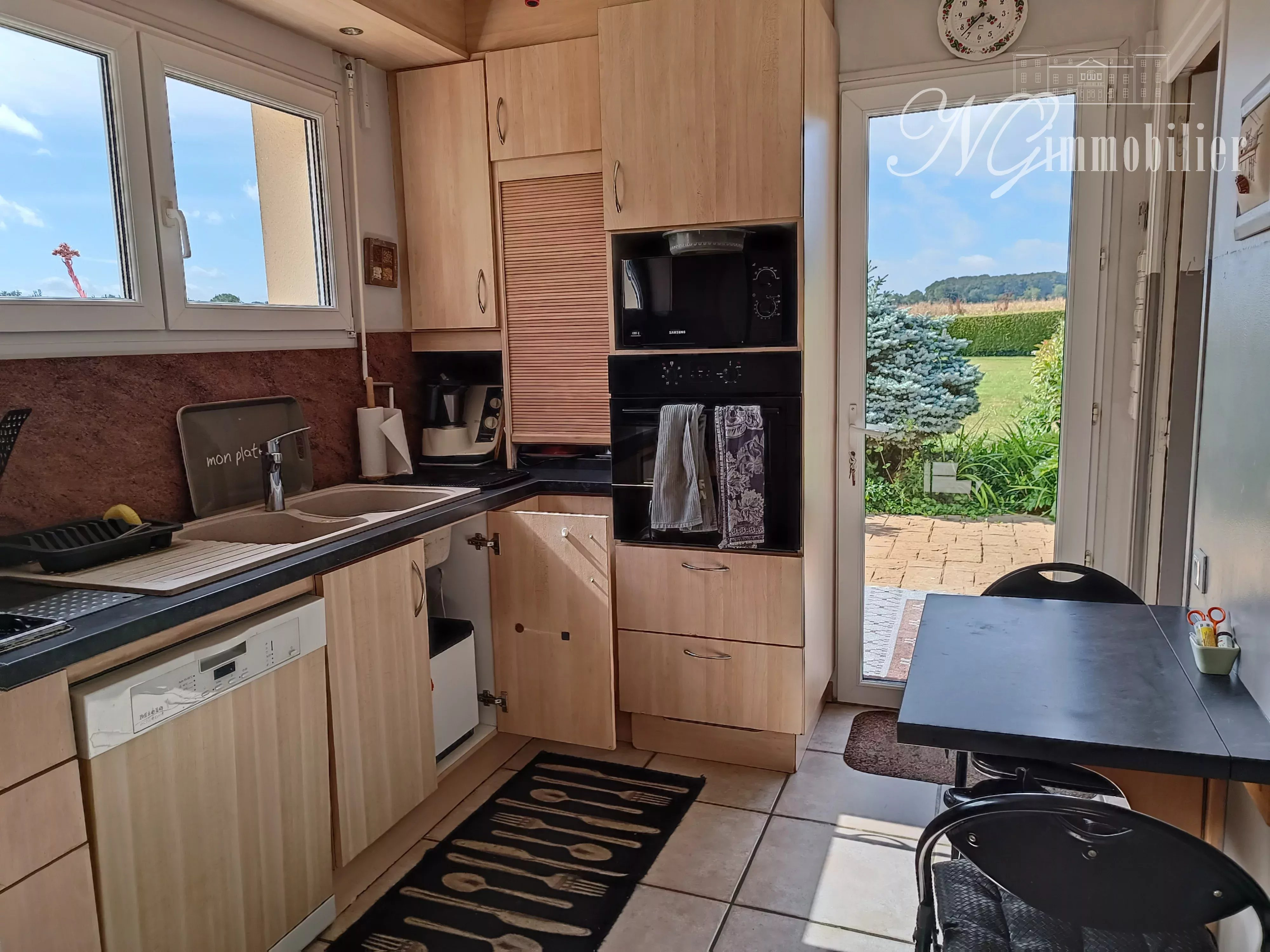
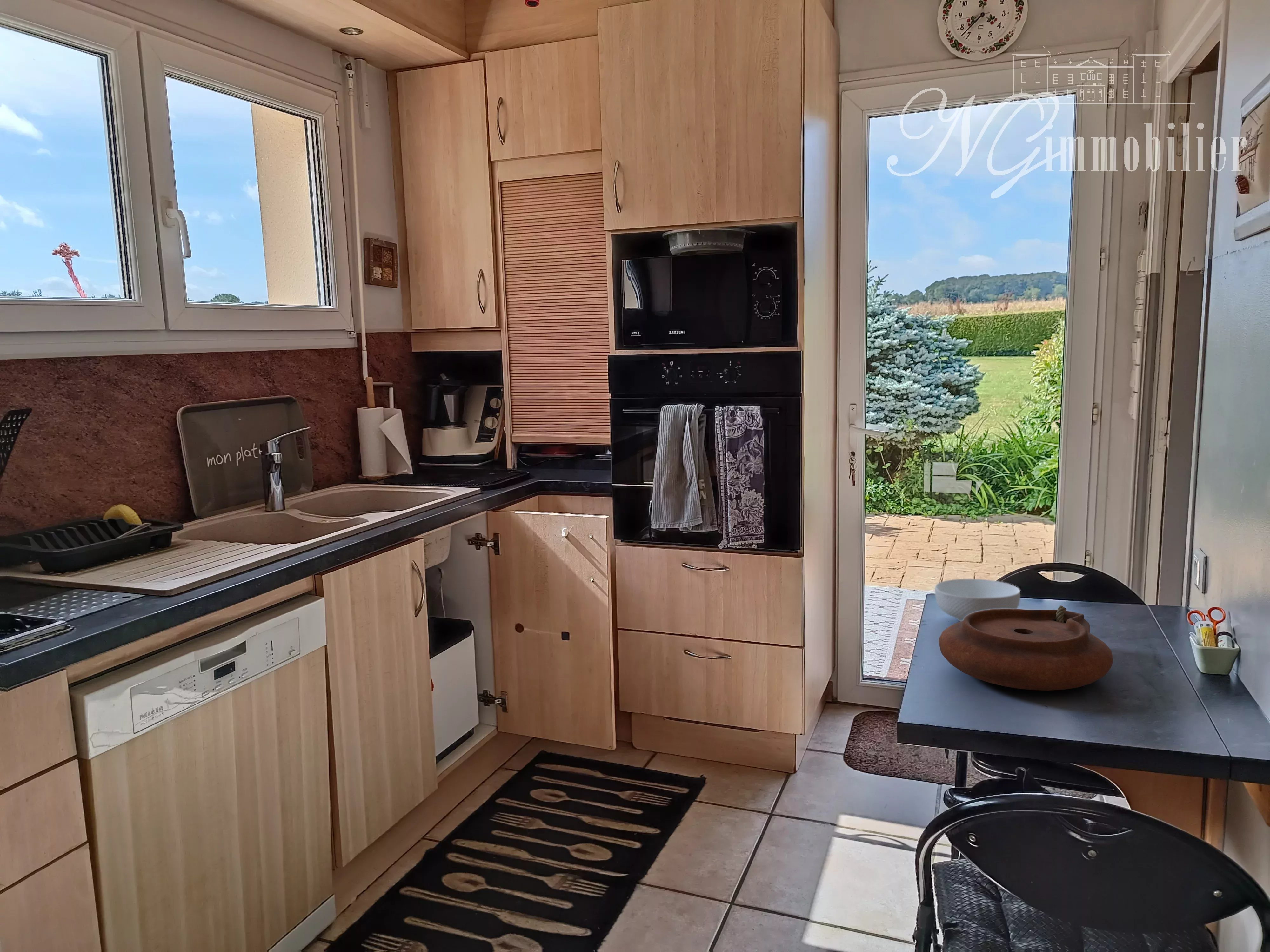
+ cereal bowl (976, 603)
+ plate (1033, 648)
